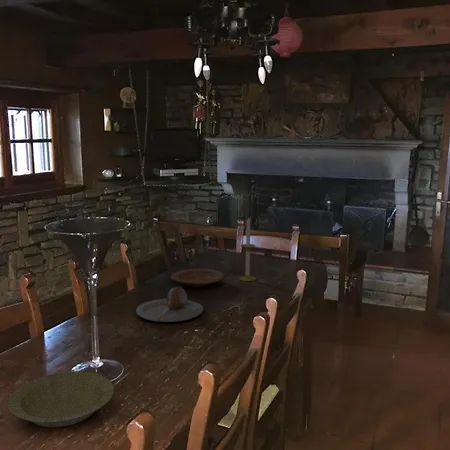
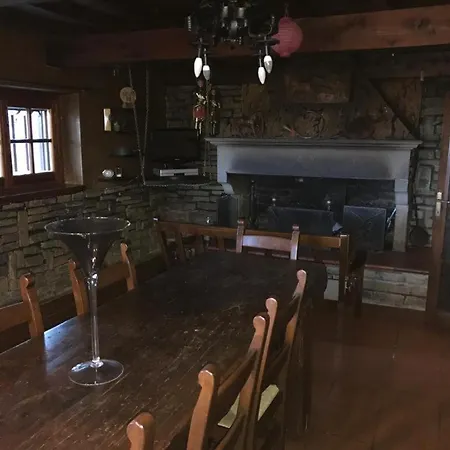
- plate (169, 302)
- bowl (63, 403)
- candle (248, 248)
- plate (197, 279)
